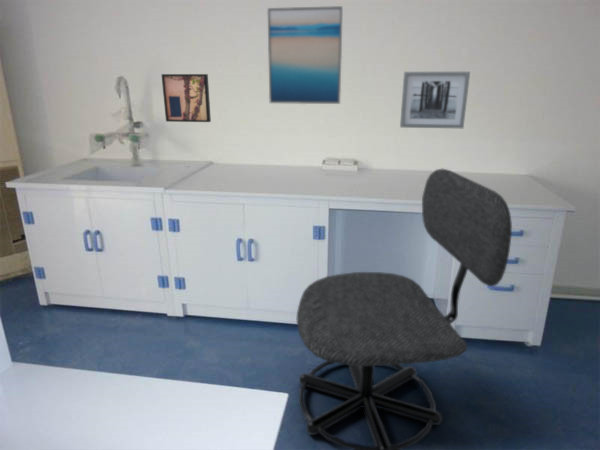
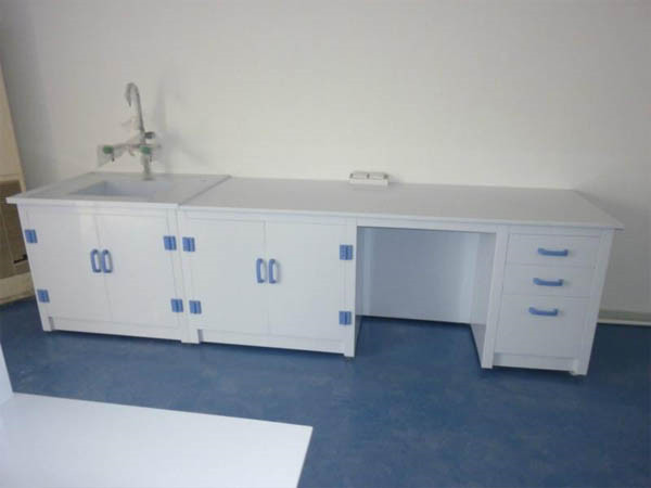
- office chair (381, 300)
- wall art (186, 98)
- wall art (304, 57)
- wall art (433, 100)
